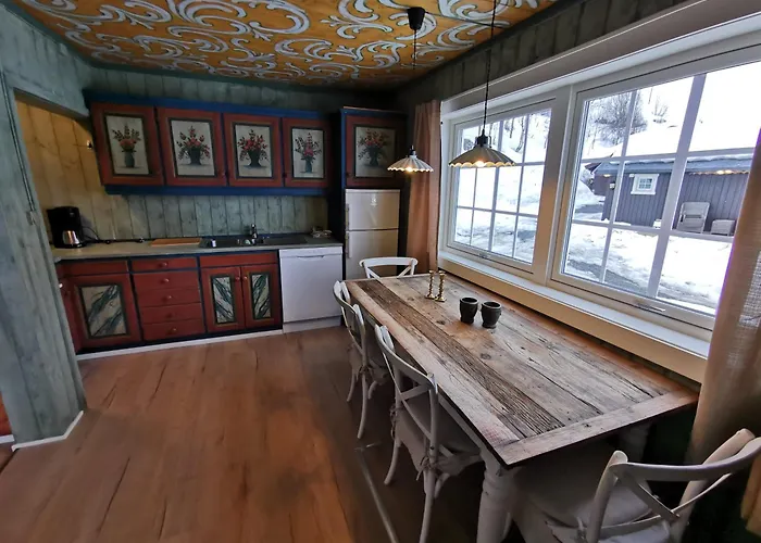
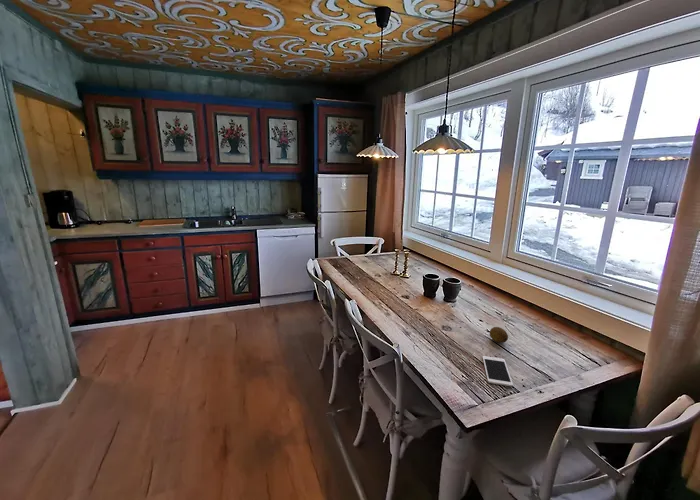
+ cell phone (496, 370)
+ fruit (498, 334)
